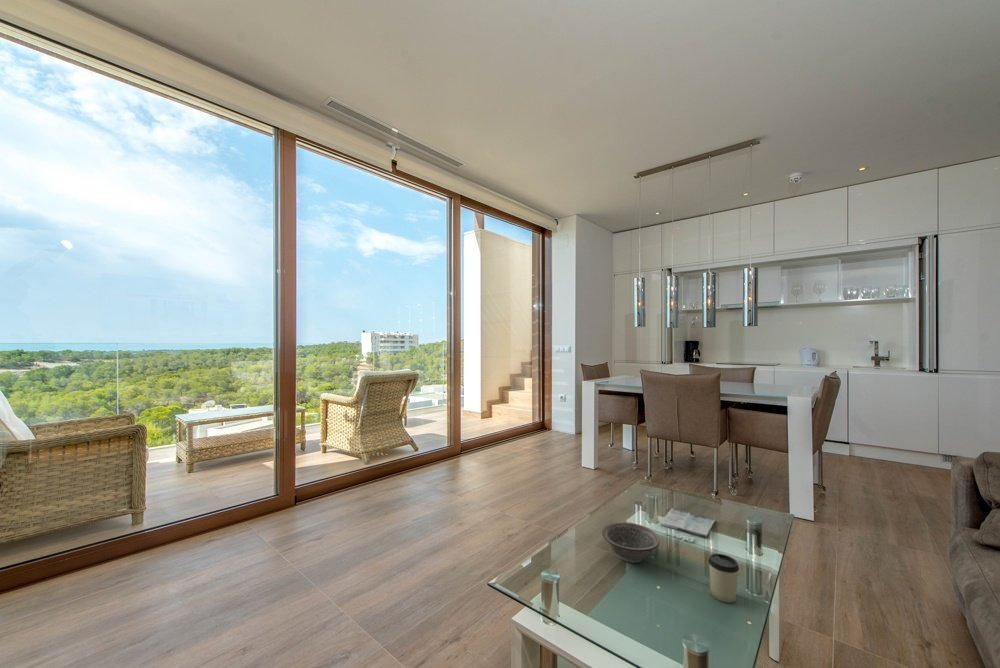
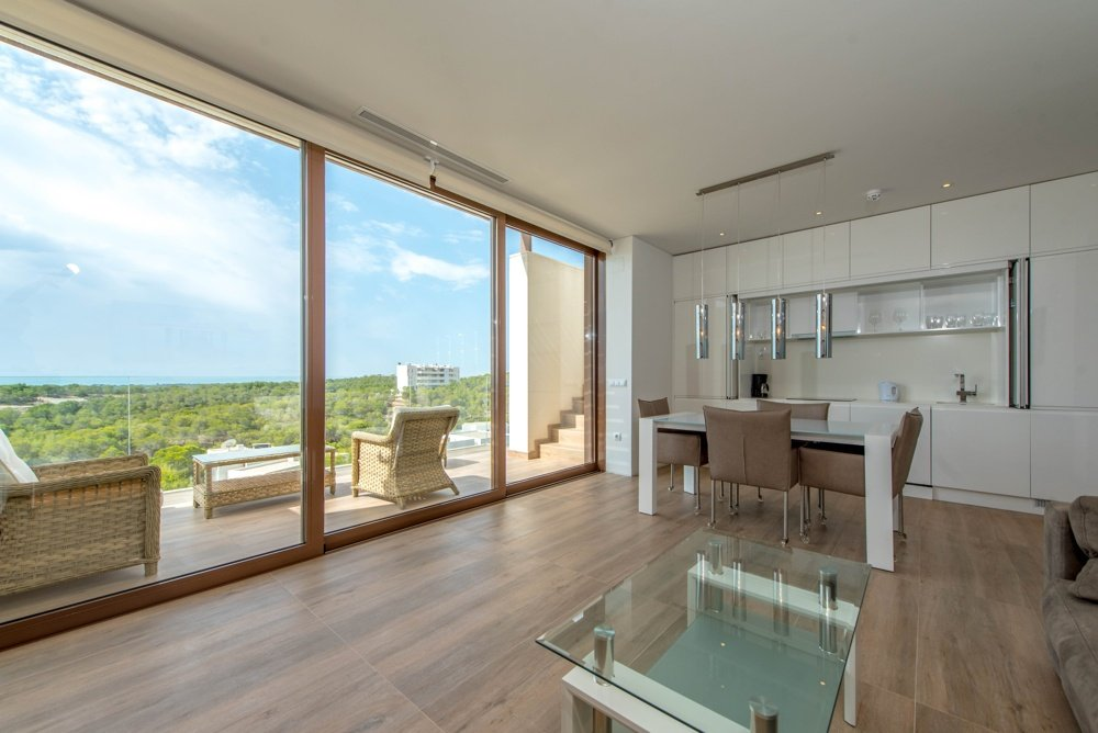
- magazine (685, 525)
- decorative bowl (630, 545)
- cup (723, 577)
